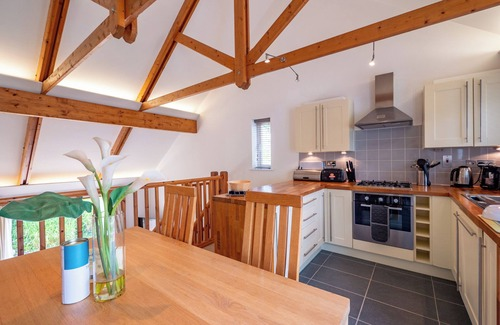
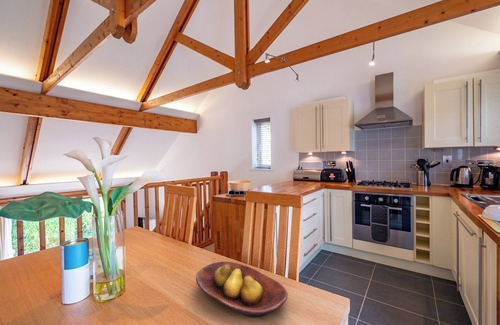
+ fruit bowl (238, 283)
